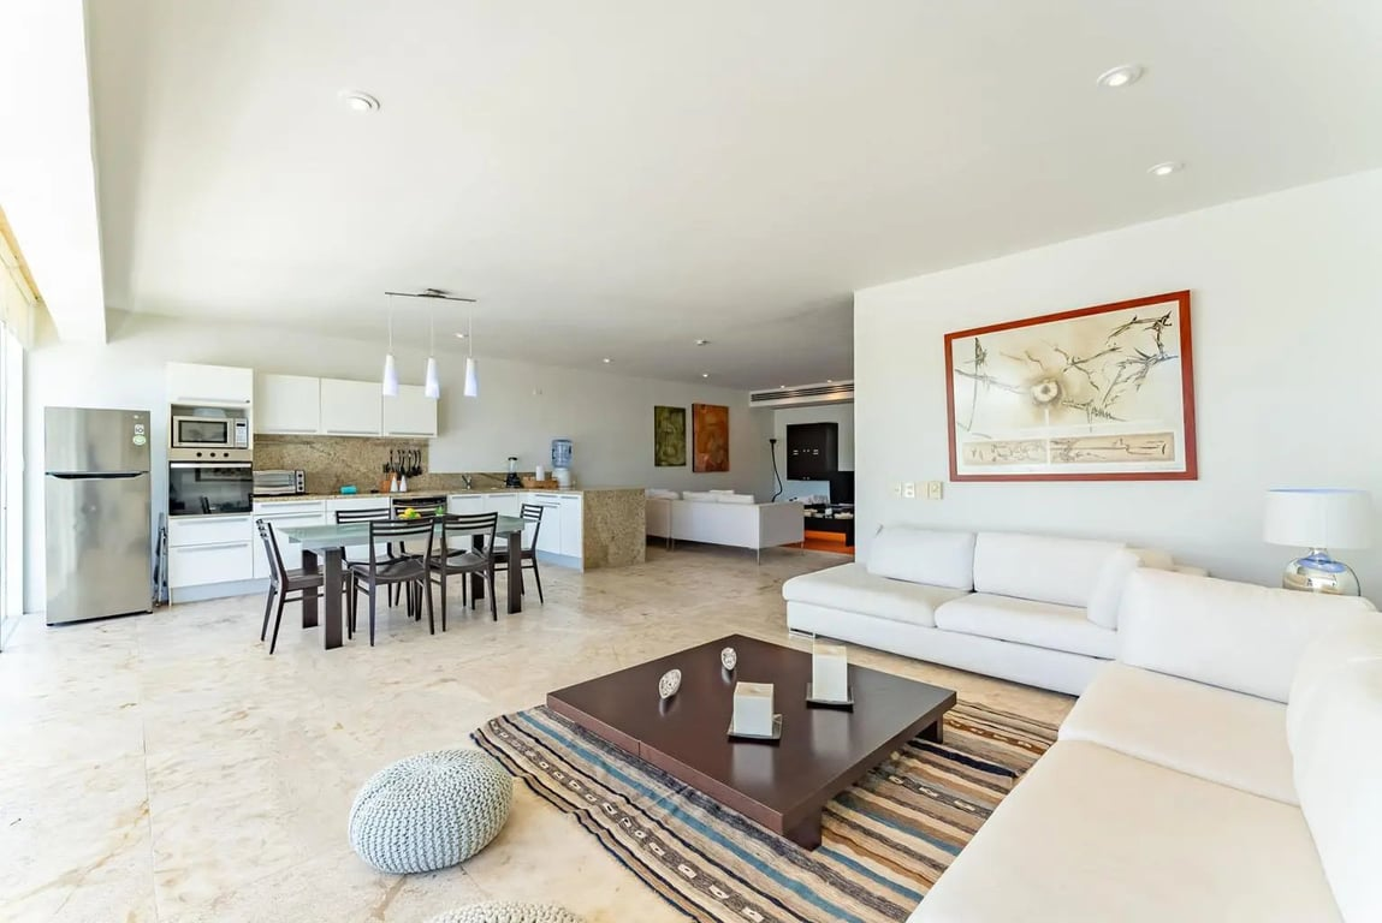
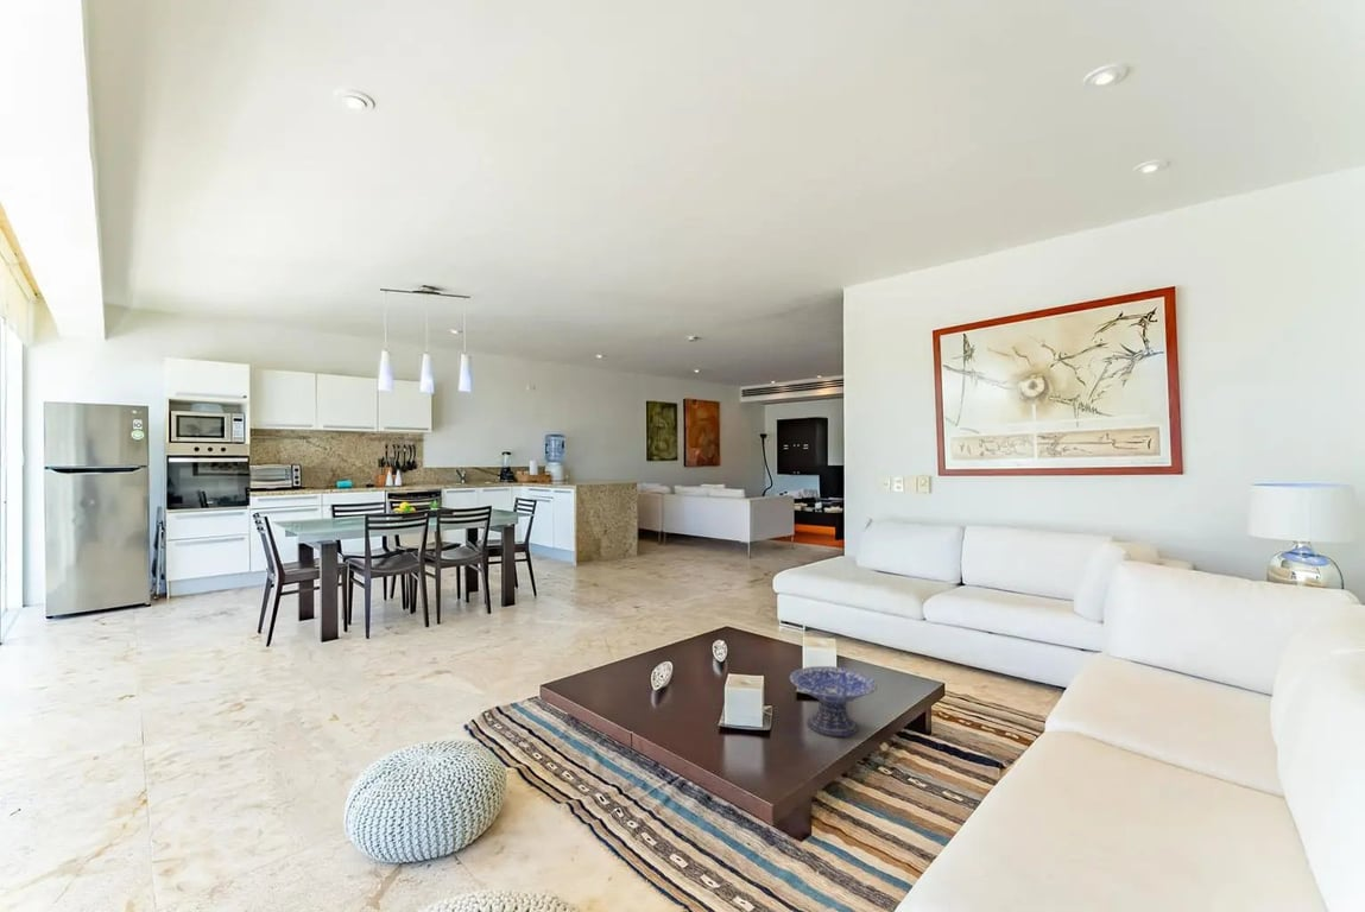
+ decorative bowl (833, 702)
